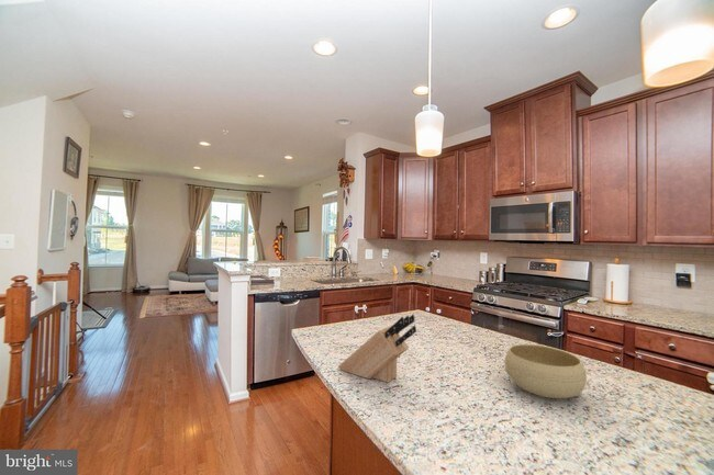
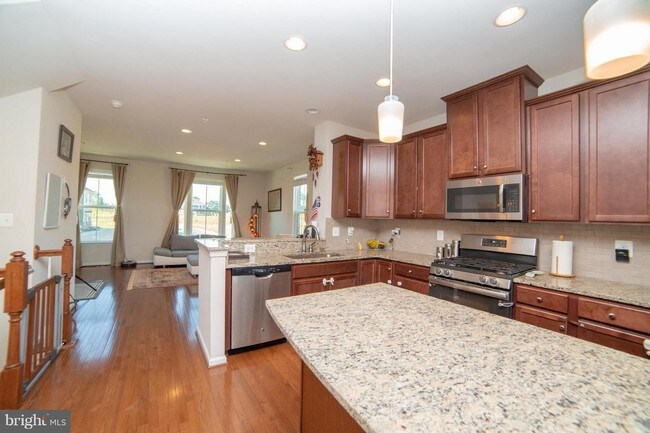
- bowl (543, 372)
- knife block (377, 342)
